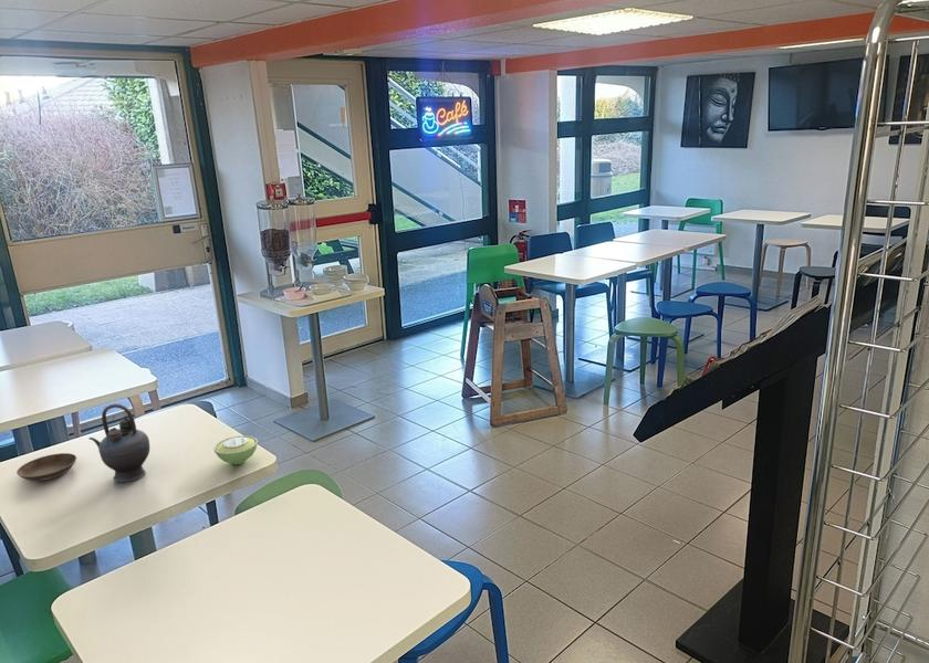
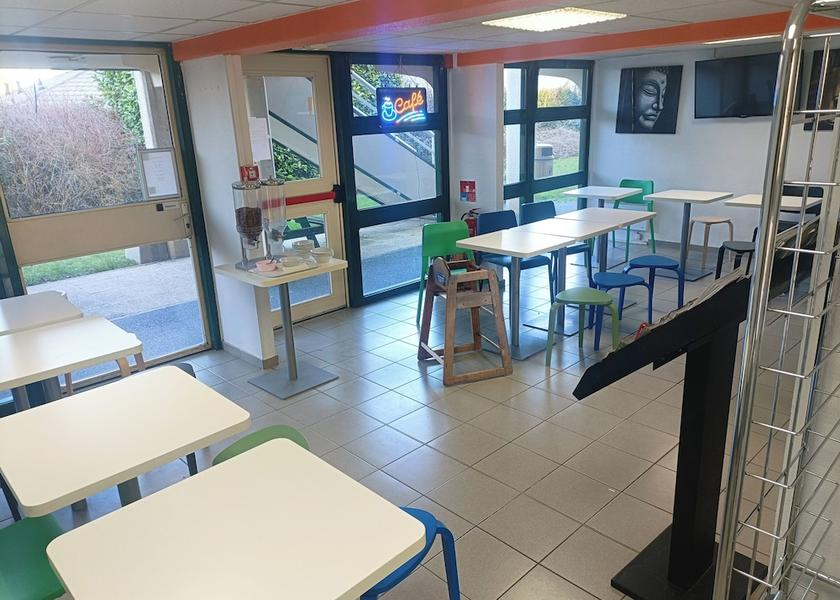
- teapot (117, 440)
- sugar bowl (236, 450)
- saucer (48, 469)
